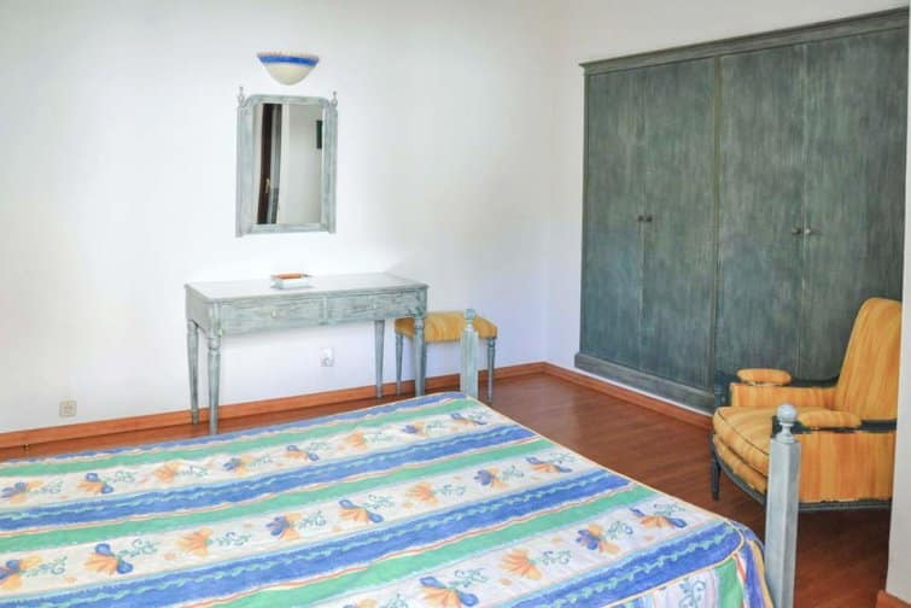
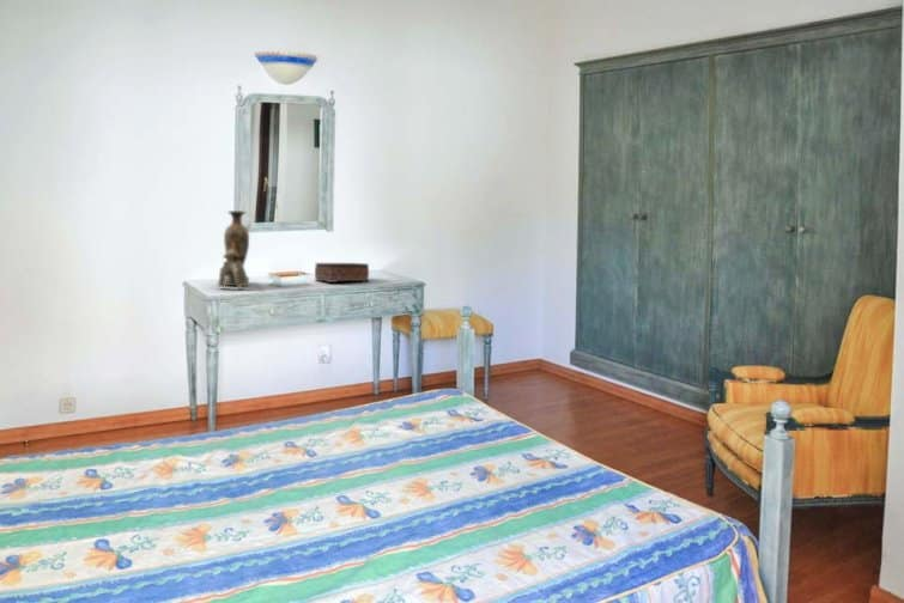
+ tissue box (341, 272)
+ vase with dog figurine (232, 248)
